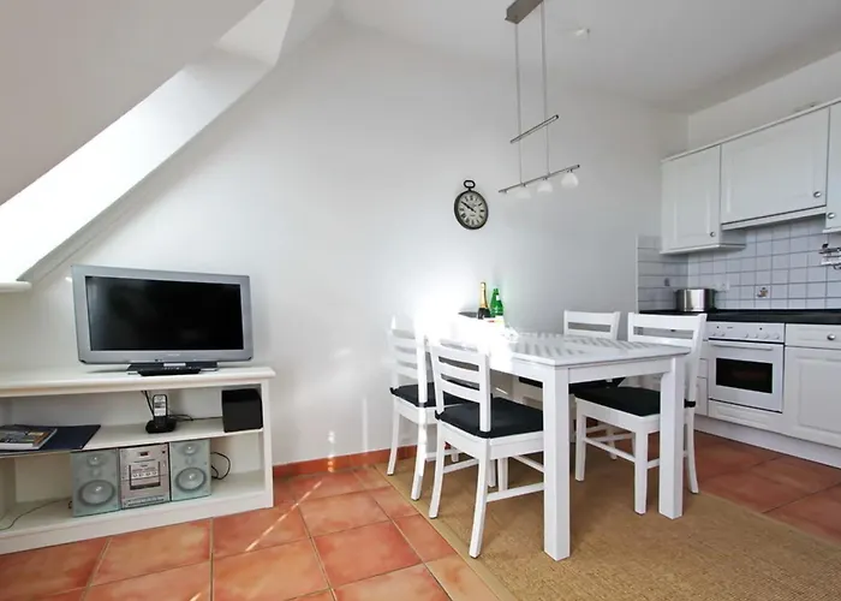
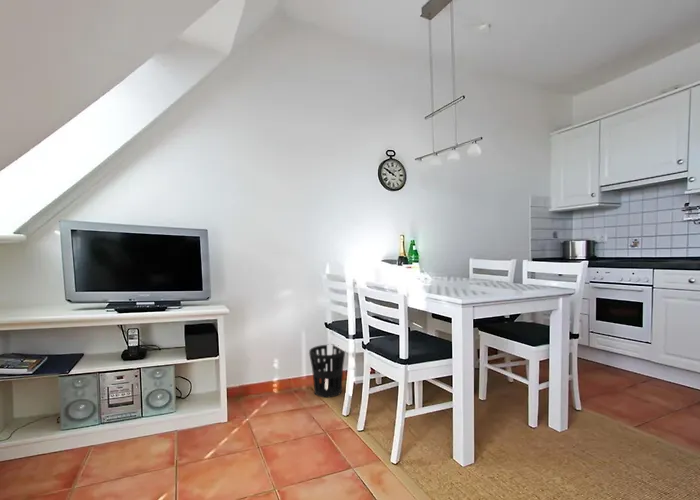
+ wastebasket (327, 370)
